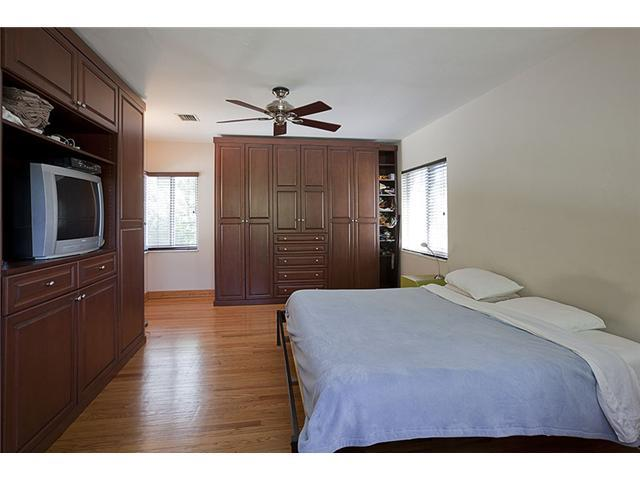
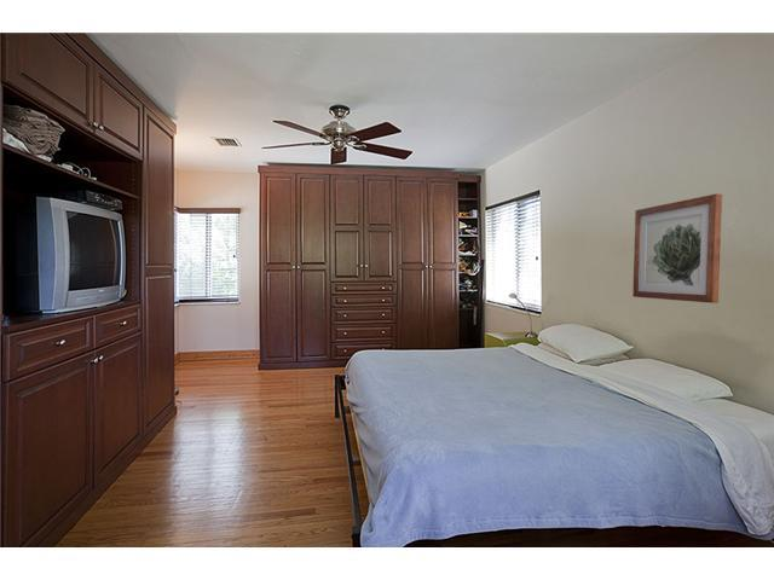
+ wall art (671, 251)
